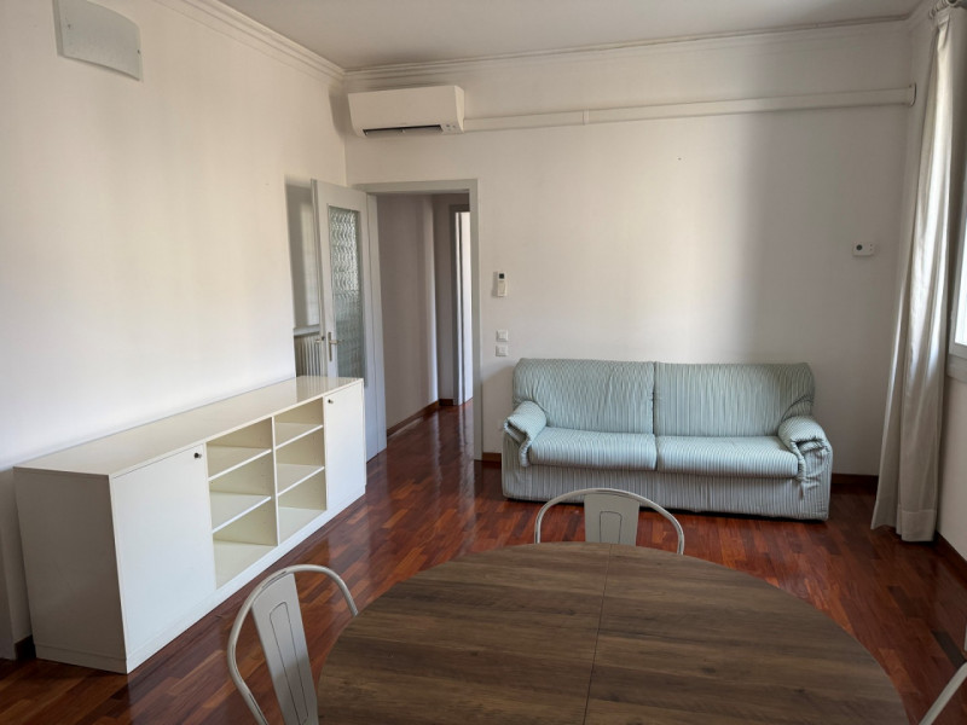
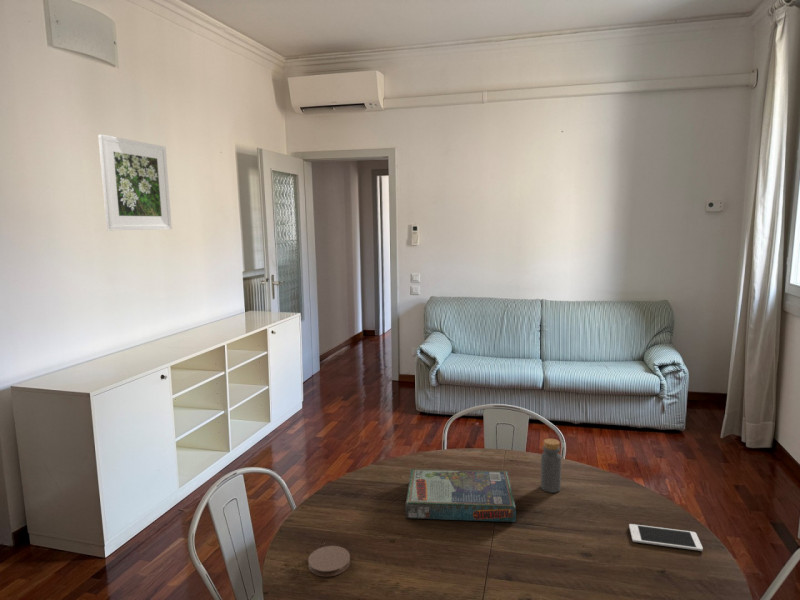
+ cell phone (664, 537)
+ bottle (551, 465)
+ coaster (329, 560)
+ board game (459, 493)
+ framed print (138, 185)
